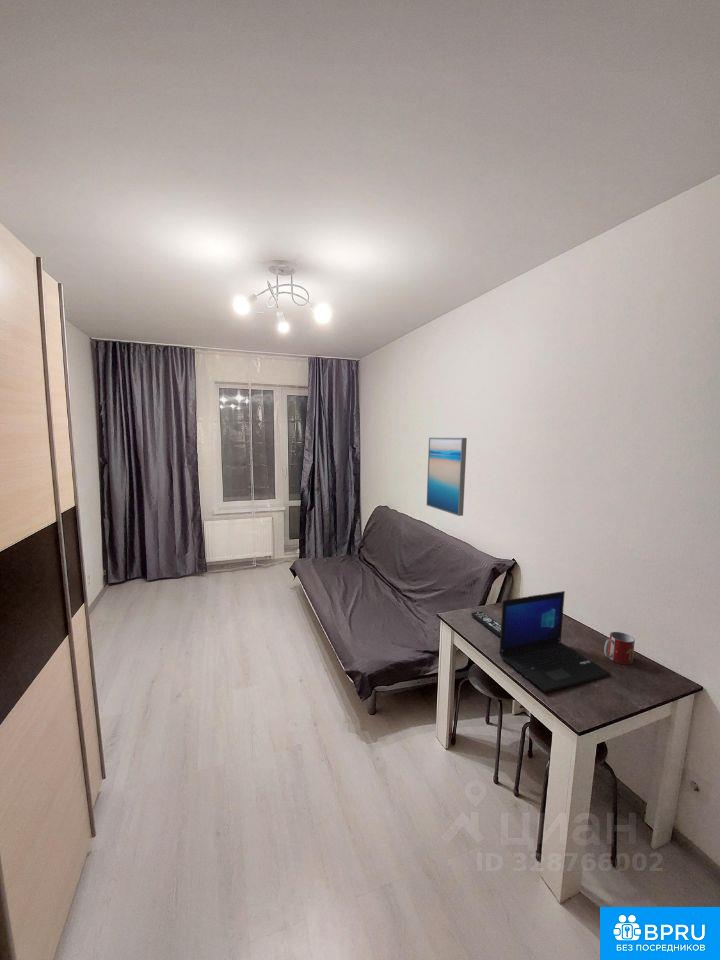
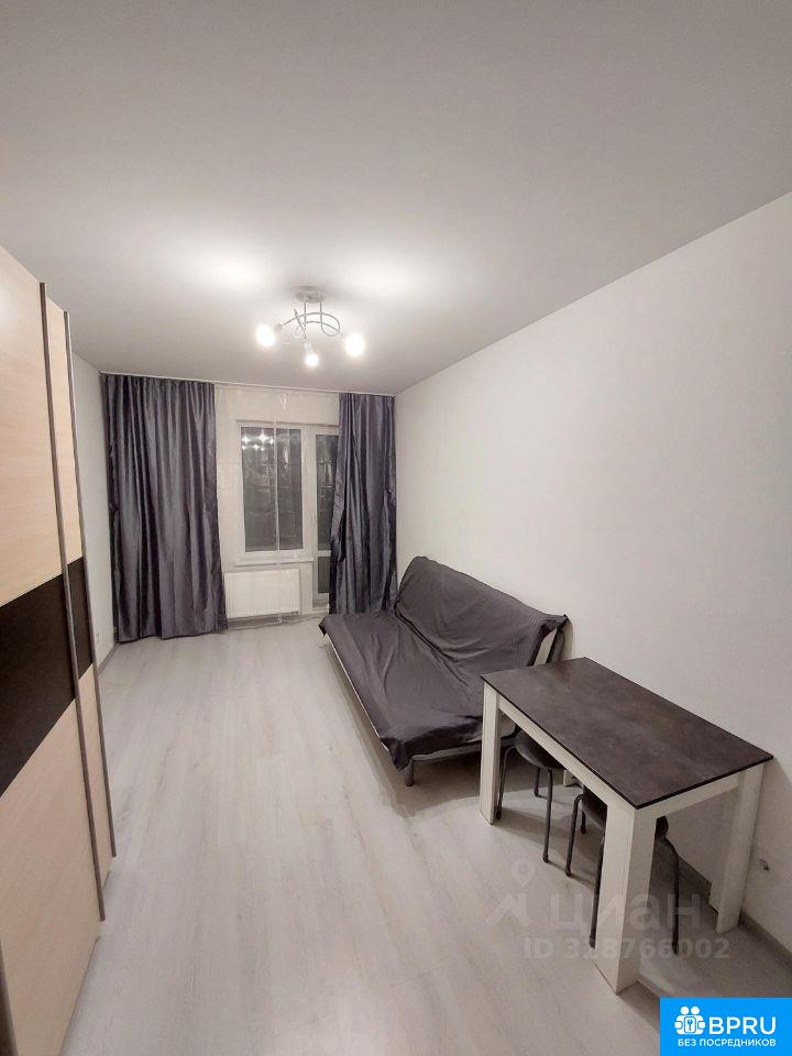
- laptop (554, 636)
- mug (617, 648)
- remote control (491, 624)
- wall art (445, 474)
